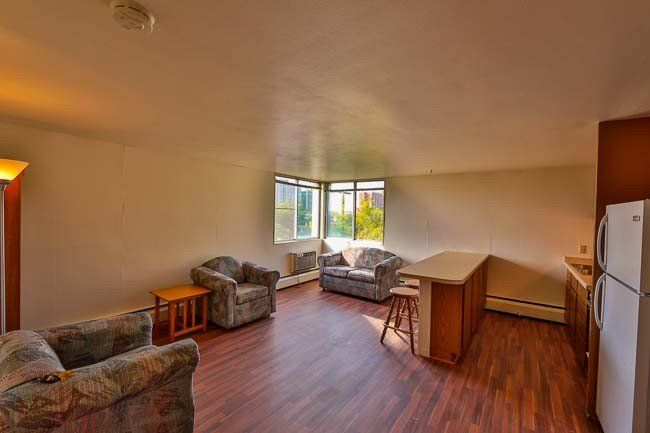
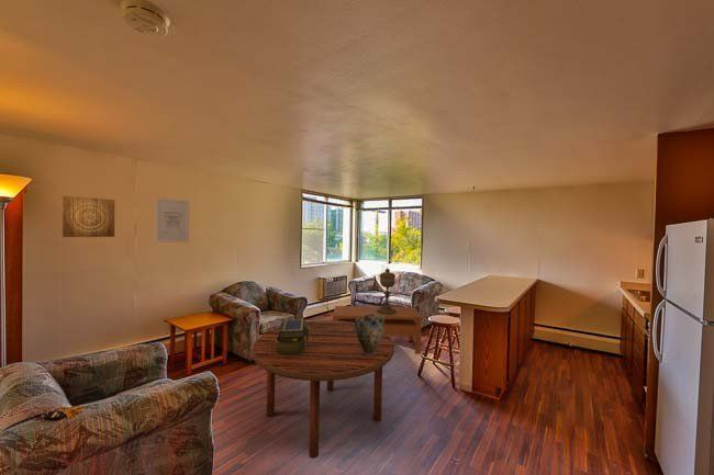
+ wall art (172, 220)
+ coffee table (379, 321)
+ wall art (89, 217)
+ stack of books (293, 336)
+ decorative urn (387, 289)
+ dining table (324, 377)
+ ceramic jug (369, 332)
